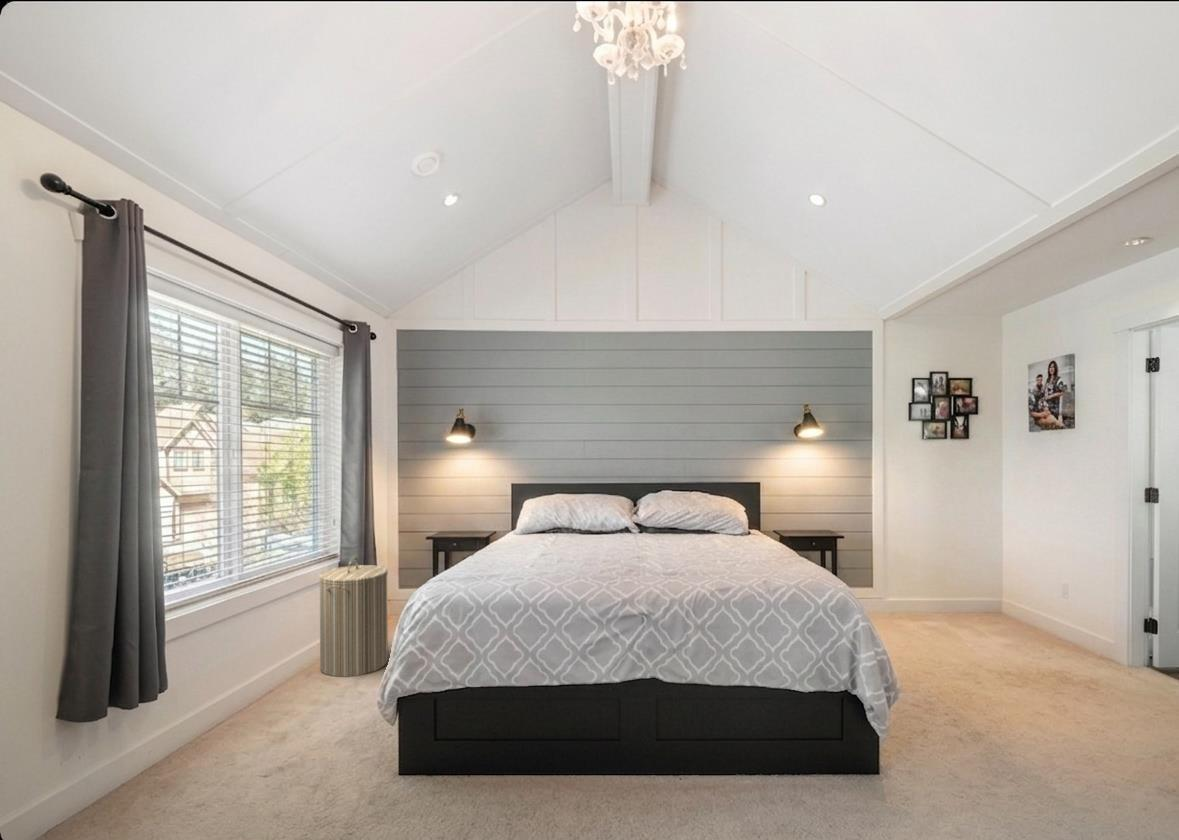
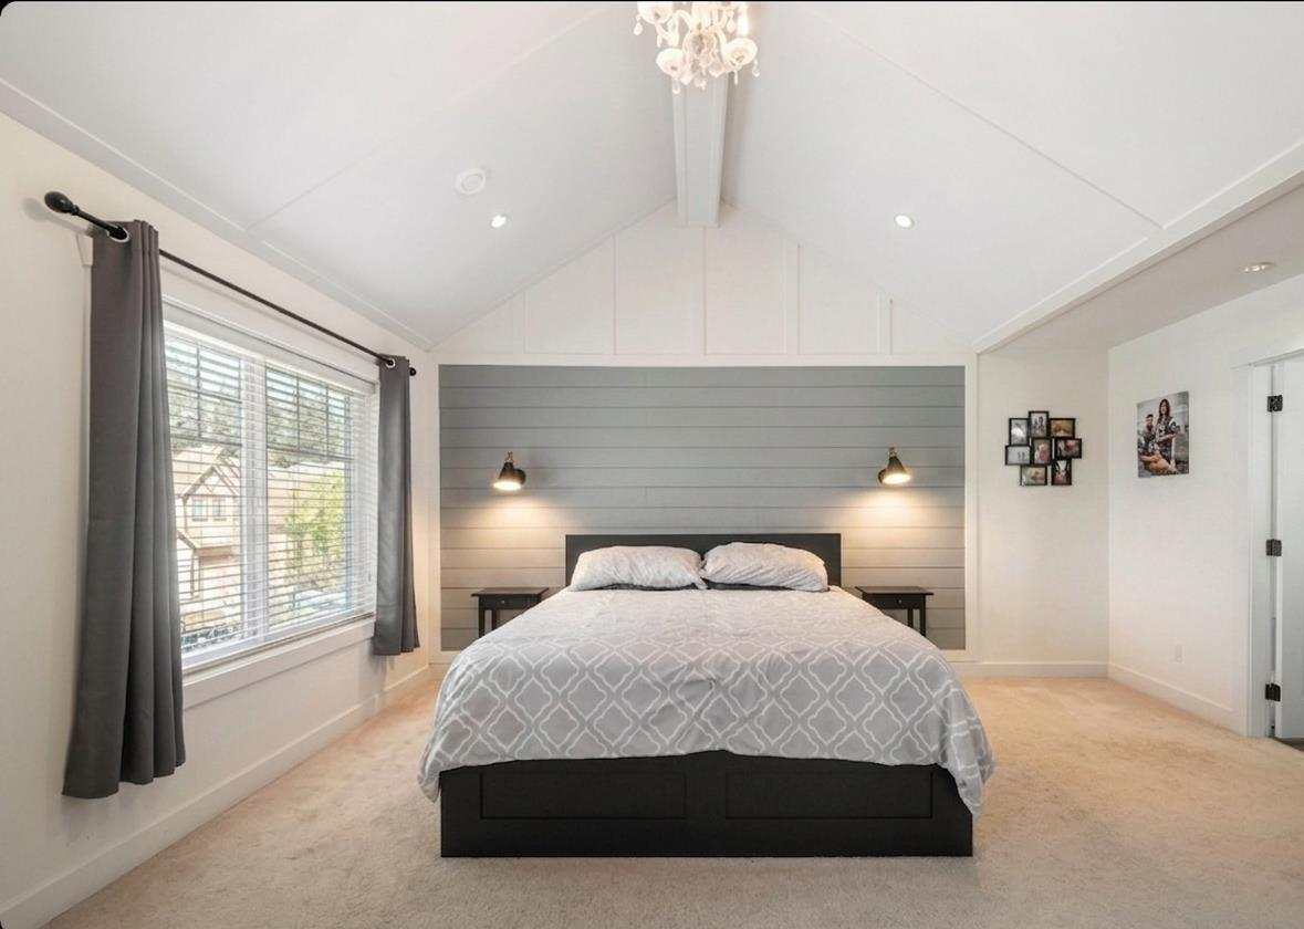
- laundry hamper (354, 611)
